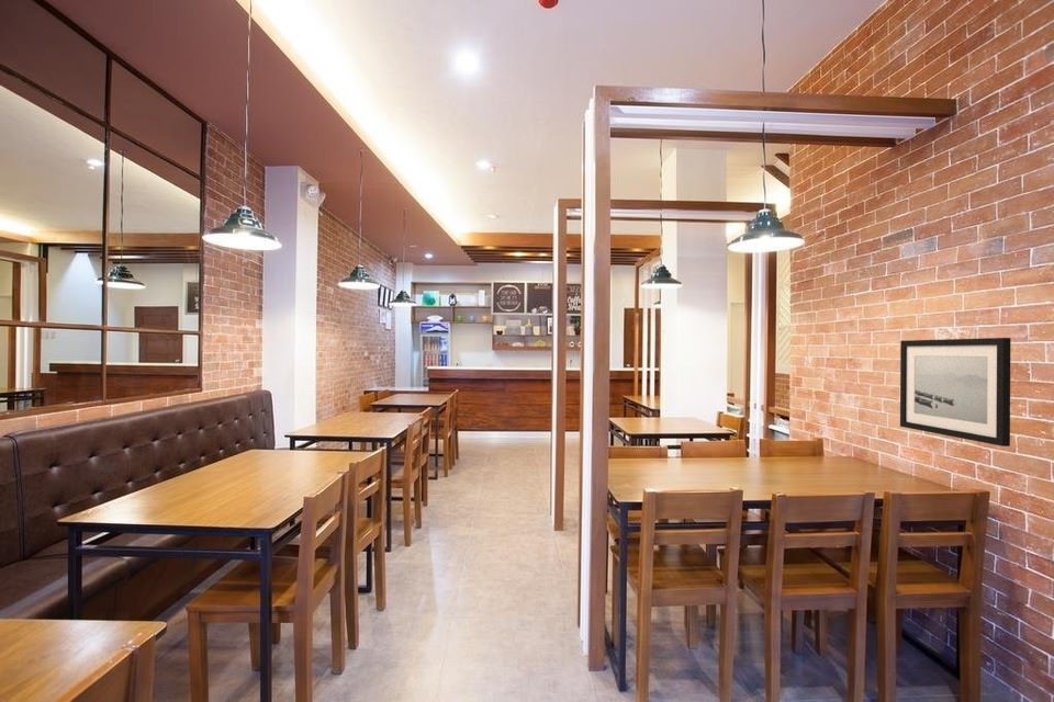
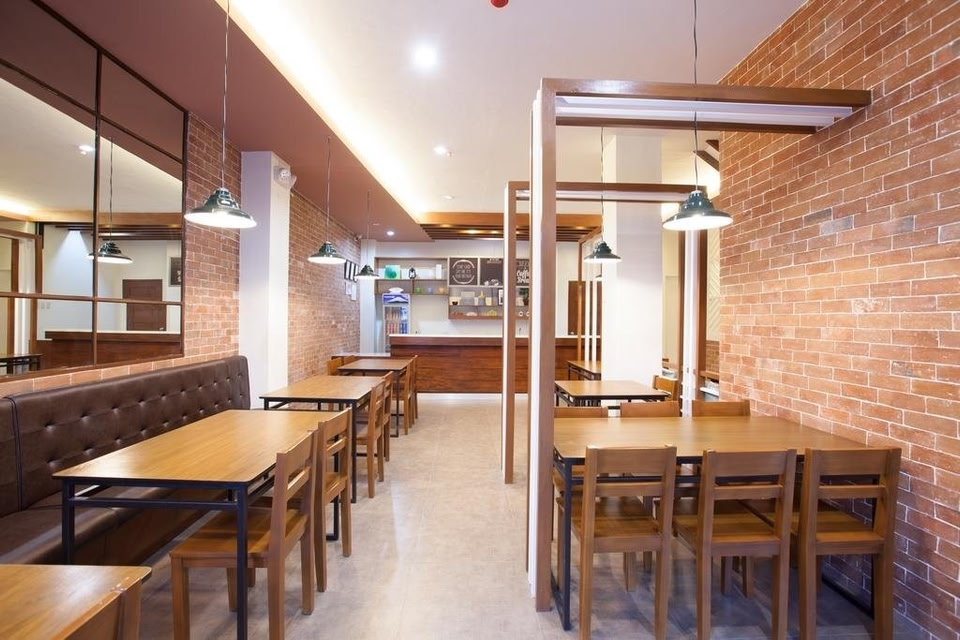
- wall art (949, 387)
